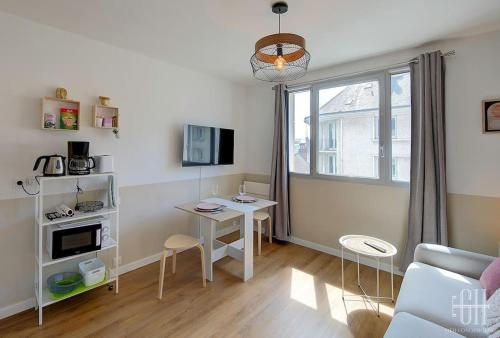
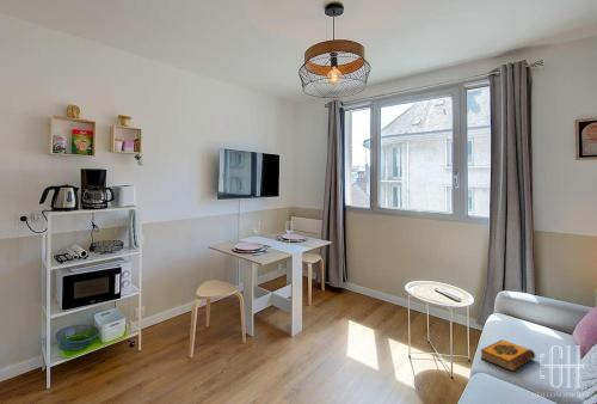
+ hardback book (507, 354)
